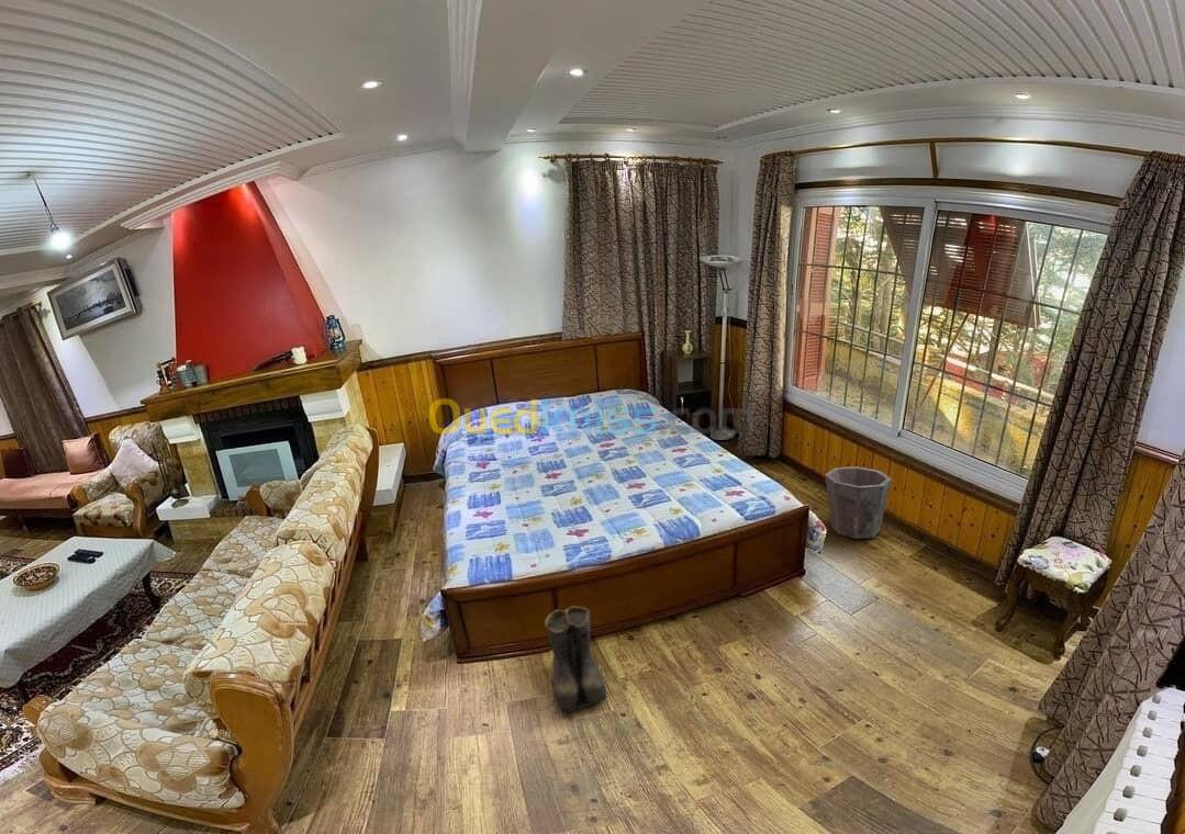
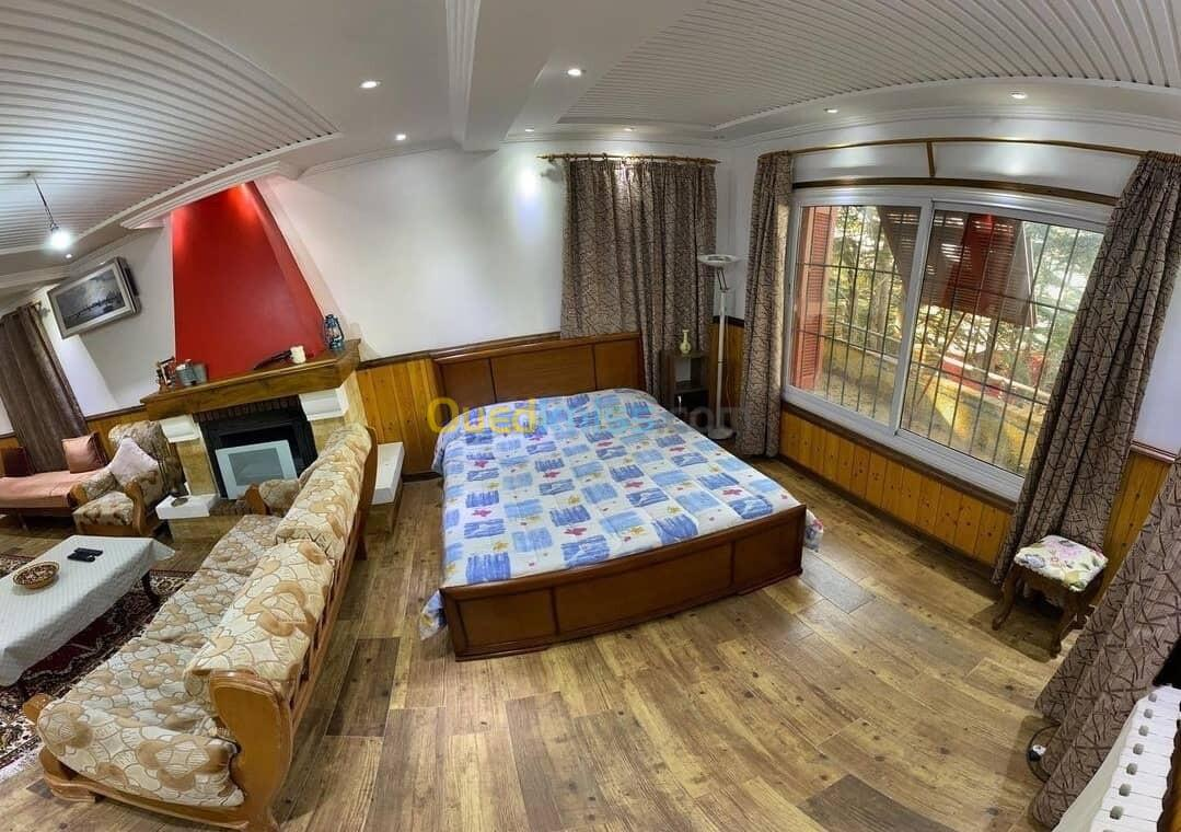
- waste bin (856, 503)
- boots (573, 655)
